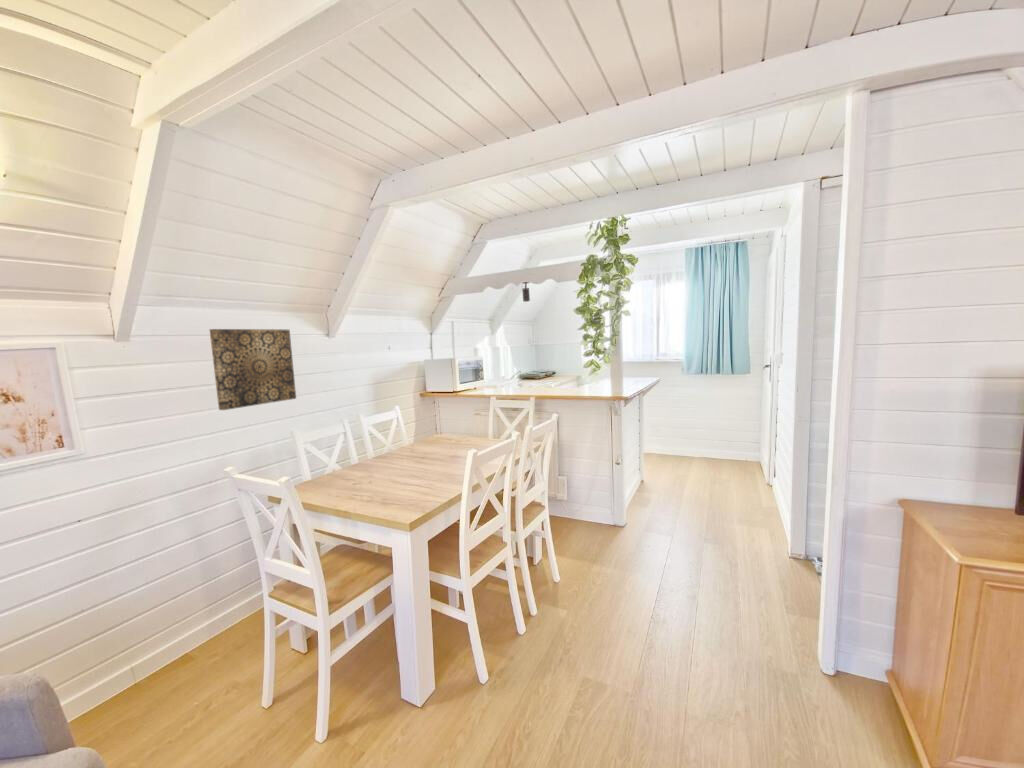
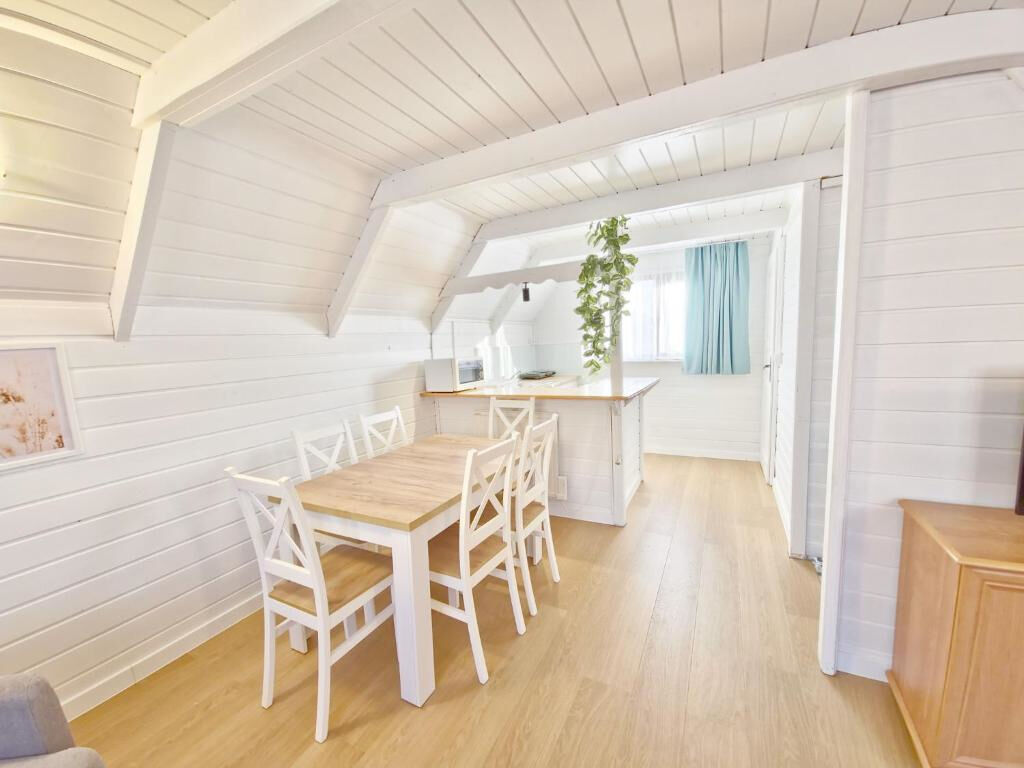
- wall art (256, 367)
